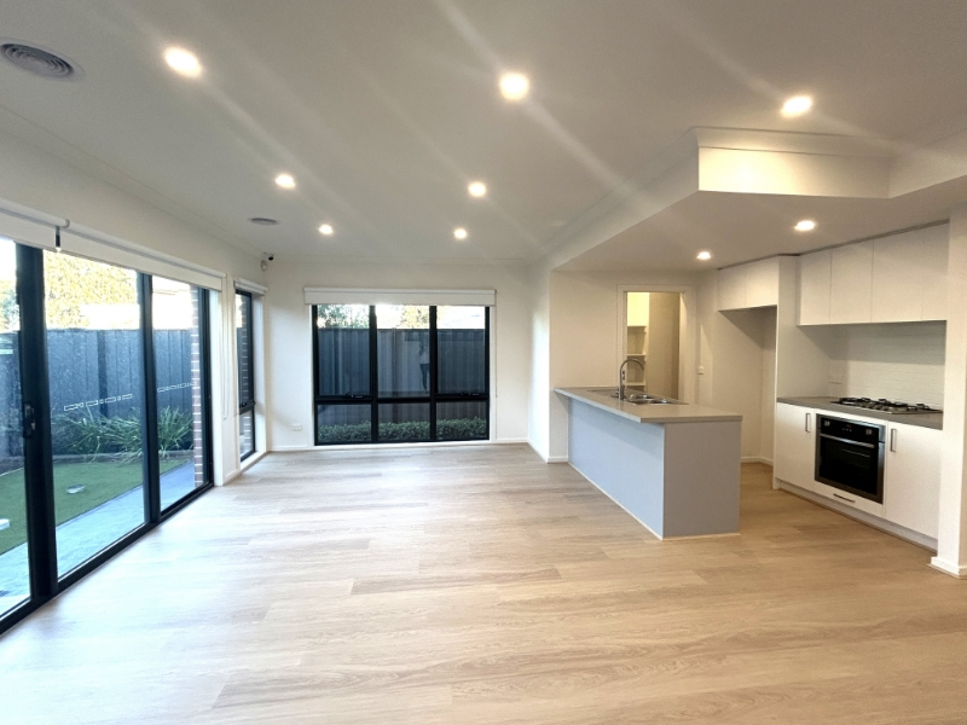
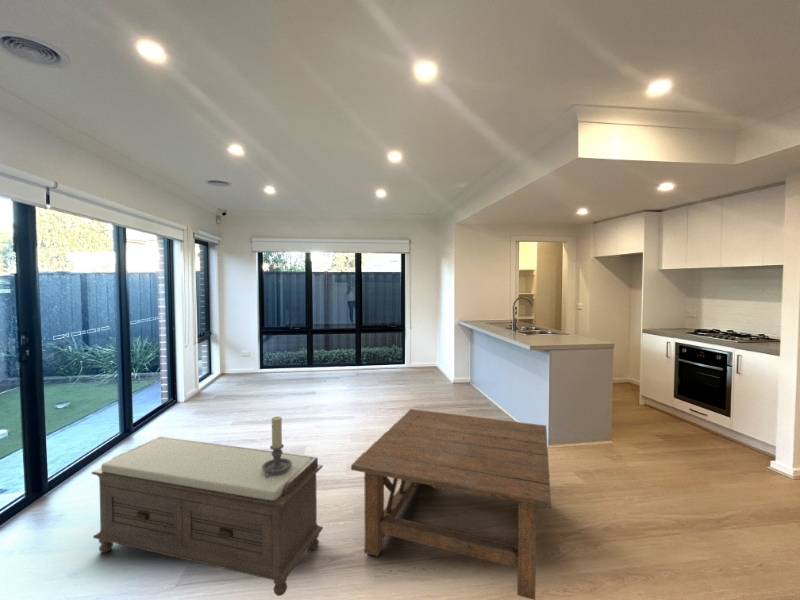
+ coffee table (460, 481)
+ bench (209, 504)
+ candle holder (275, 444)
